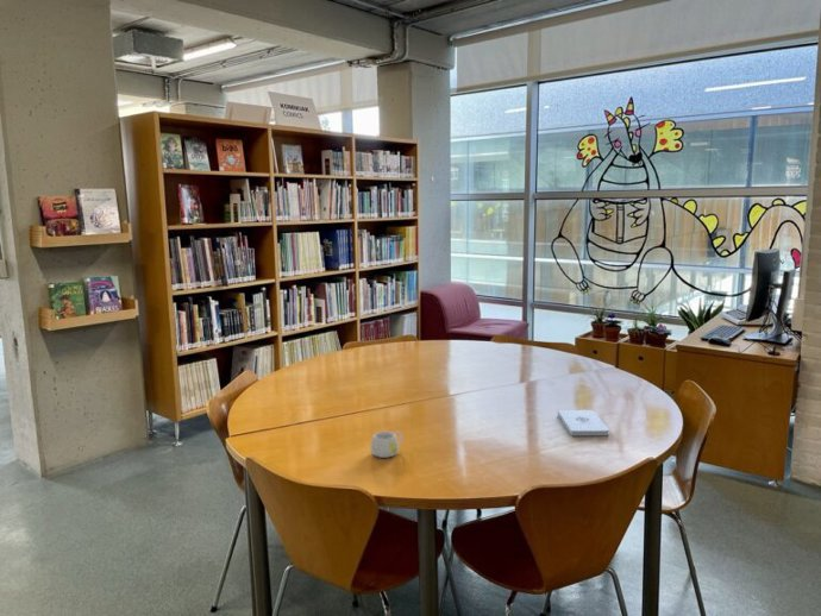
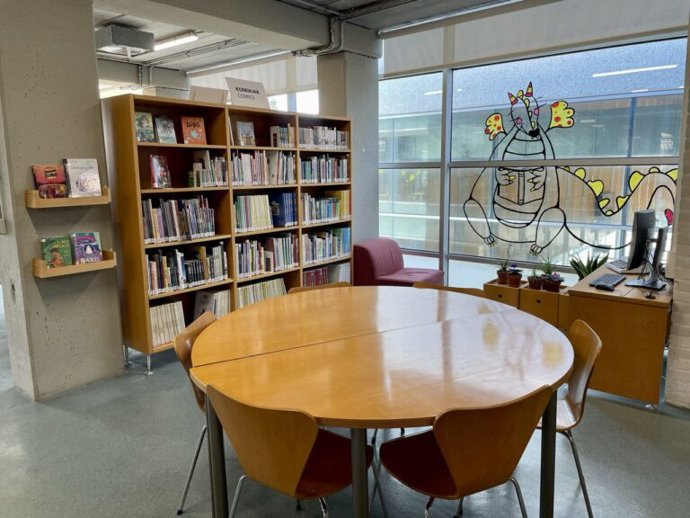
- mug (388, 442)
- notepad (582, 422)
